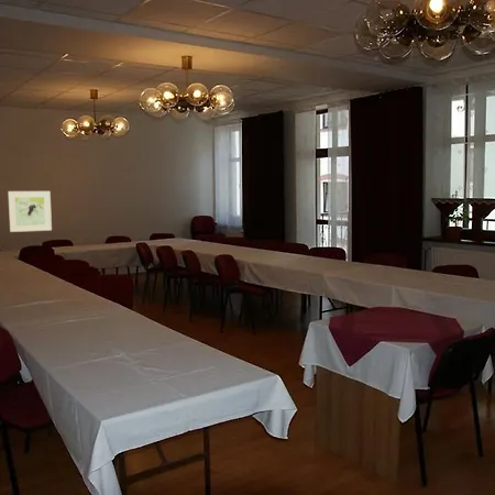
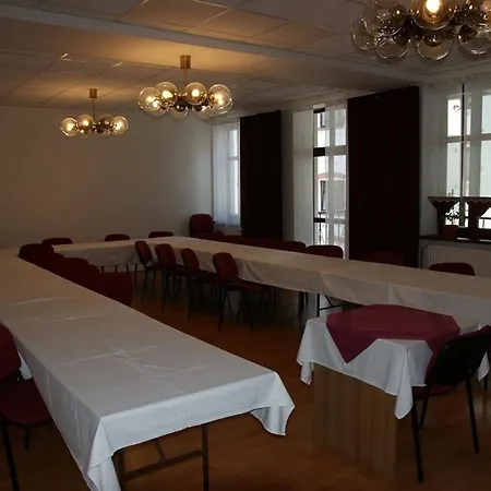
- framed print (30, 211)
